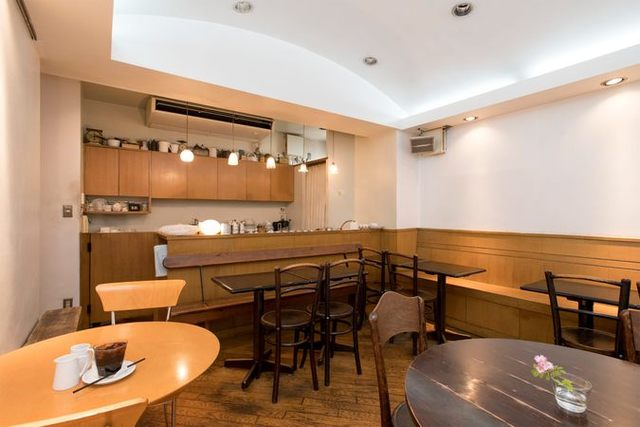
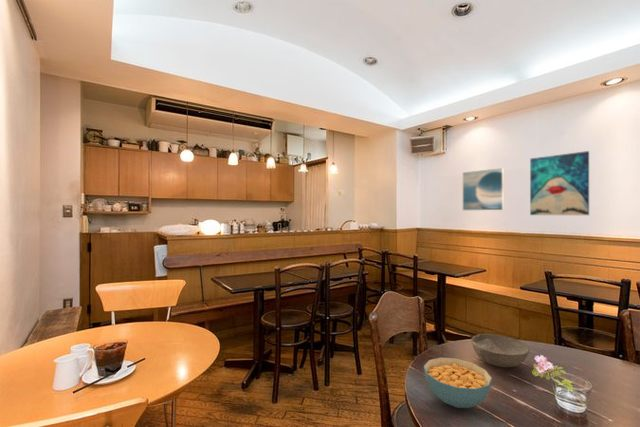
+ cereal bowl (456, 386)
+ bowl (499, 352)
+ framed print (482, 190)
+ wall art (557, 185)
